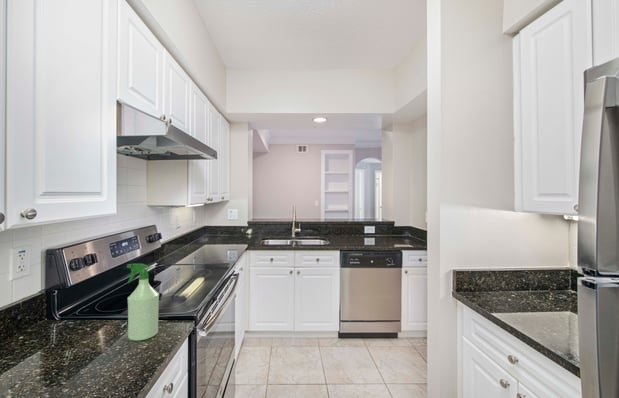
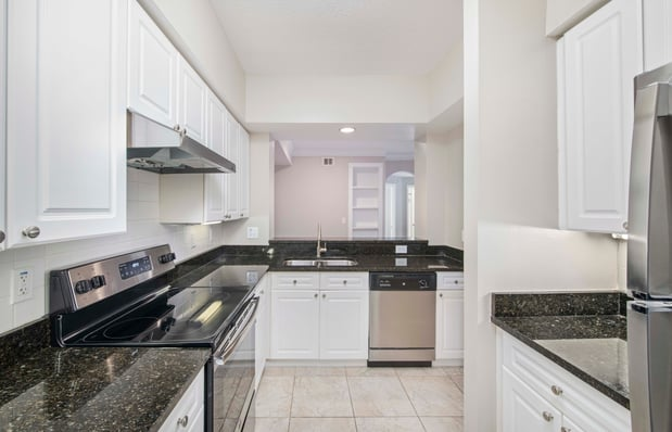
- spray bottle (143, 299)
